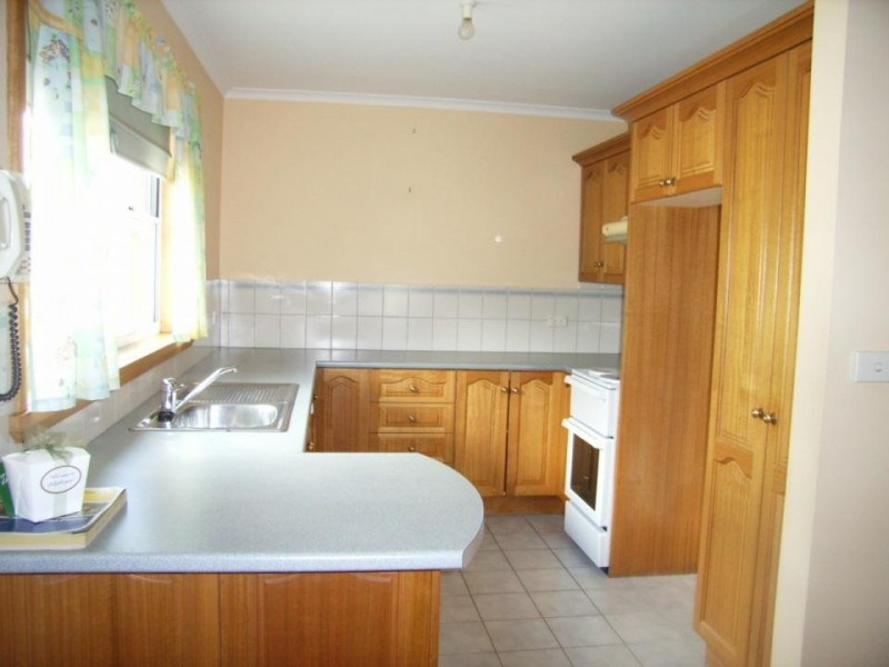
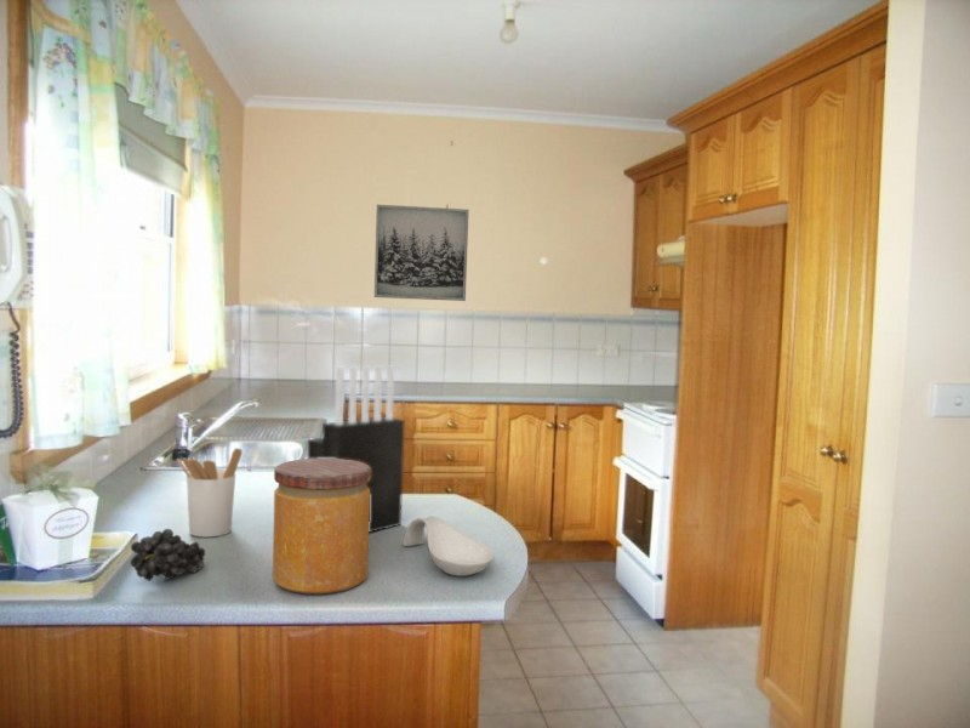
+ utensil holder (207, 491)
+ spoon rest (444, 542)
+ jar (321, 522)
+ fruit (172, 552)
+ wall art (421, 252)
+ knife block (353, 445)
